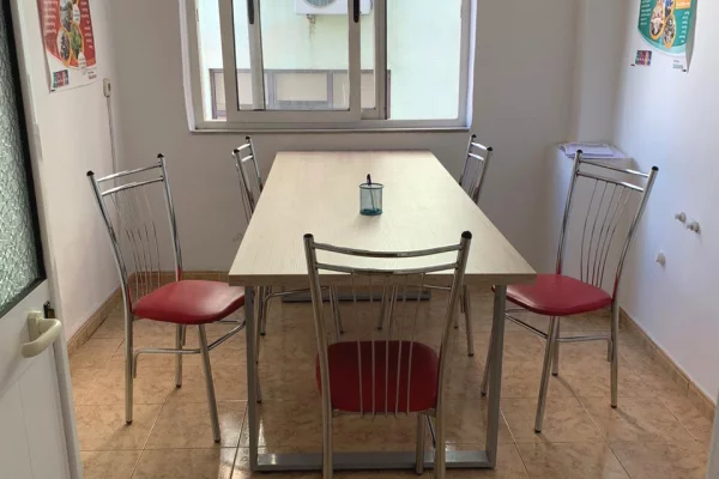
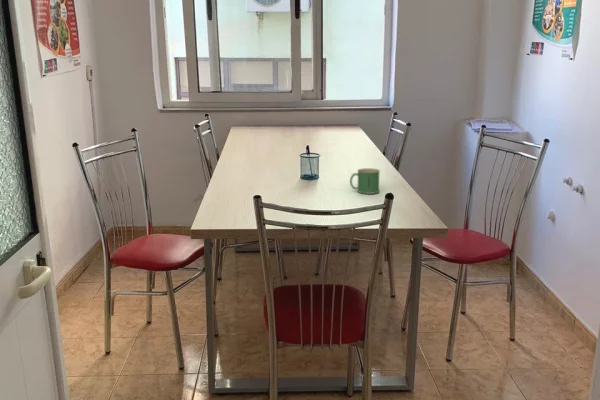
+ mug (364, 180)
